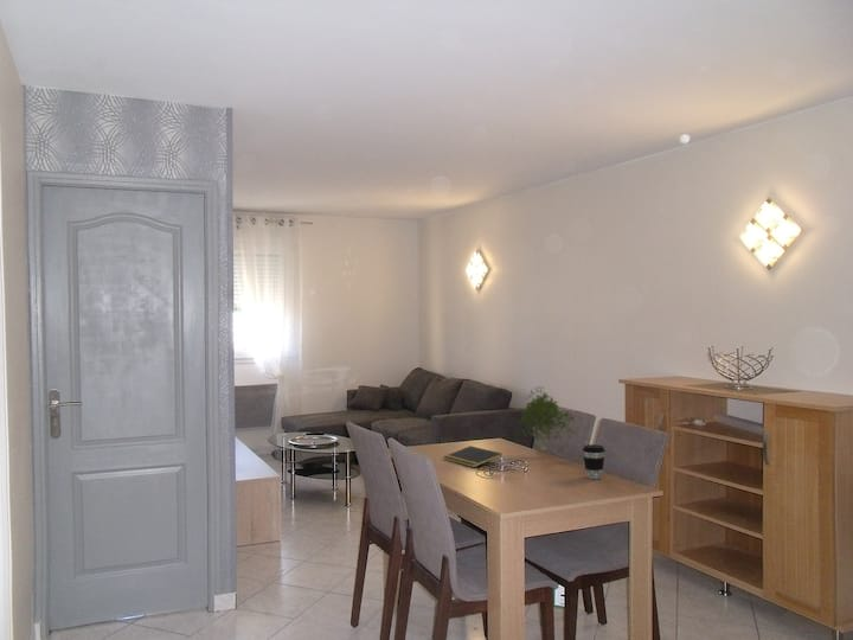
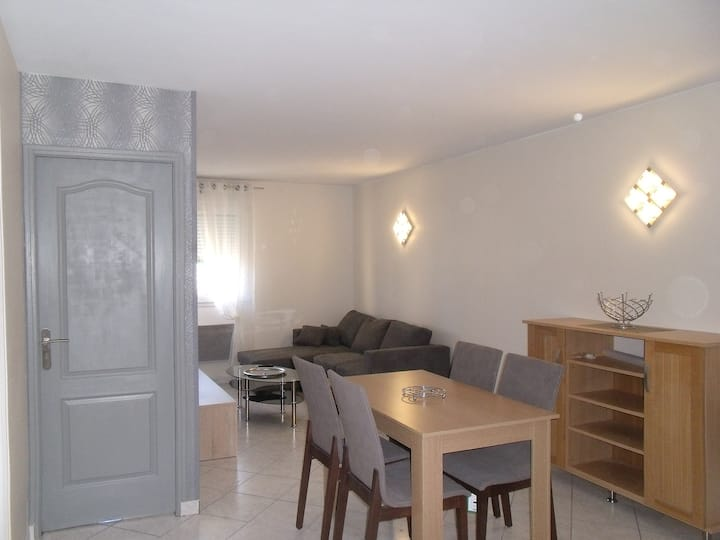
- coffee cup (594, 461)
- plant (545, 421)
- notepad (472, 456)
